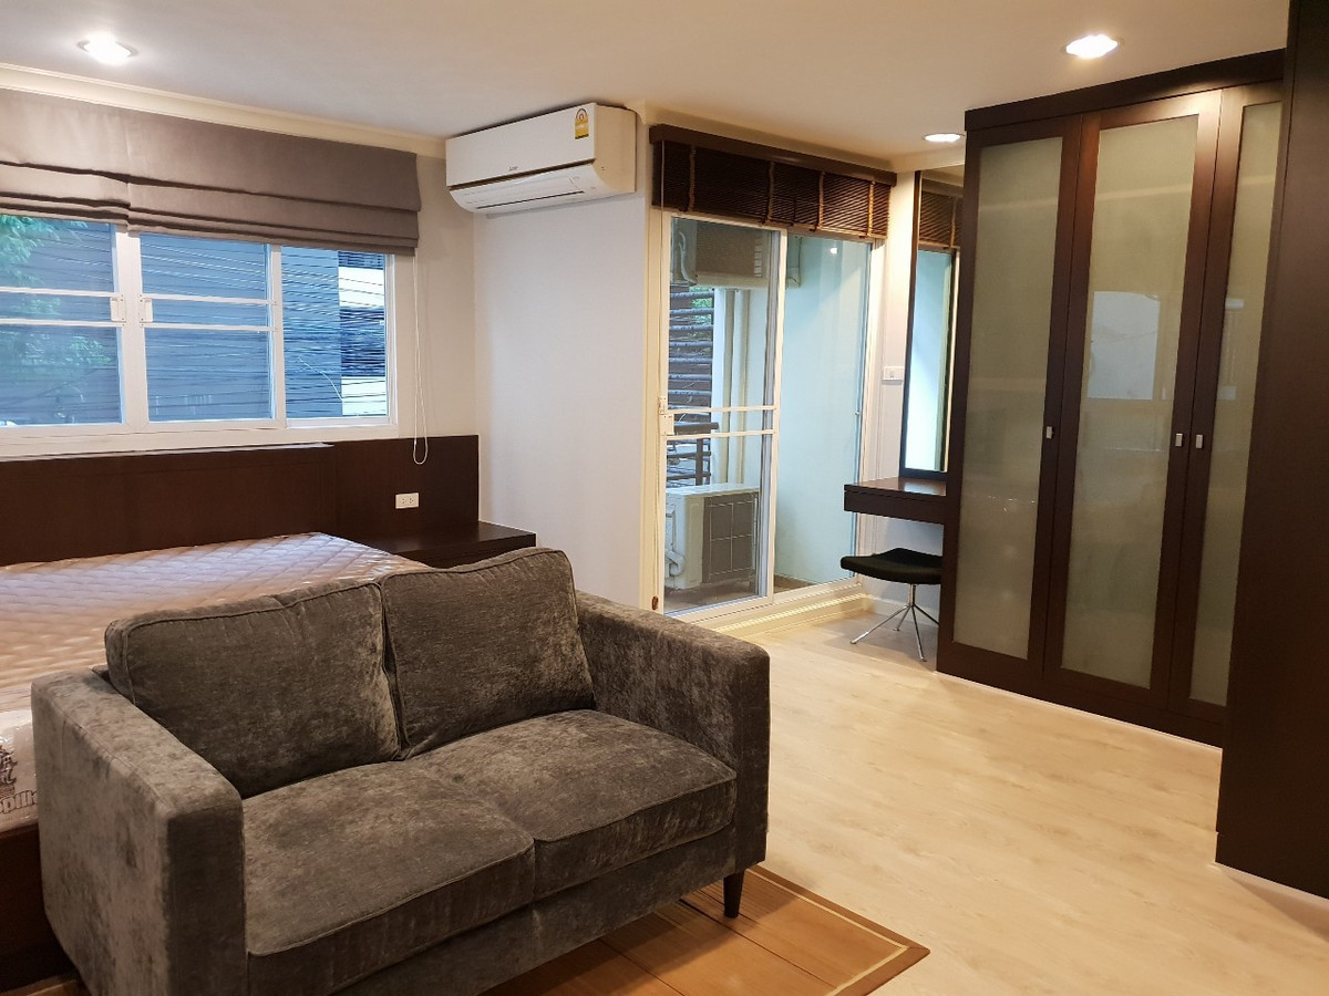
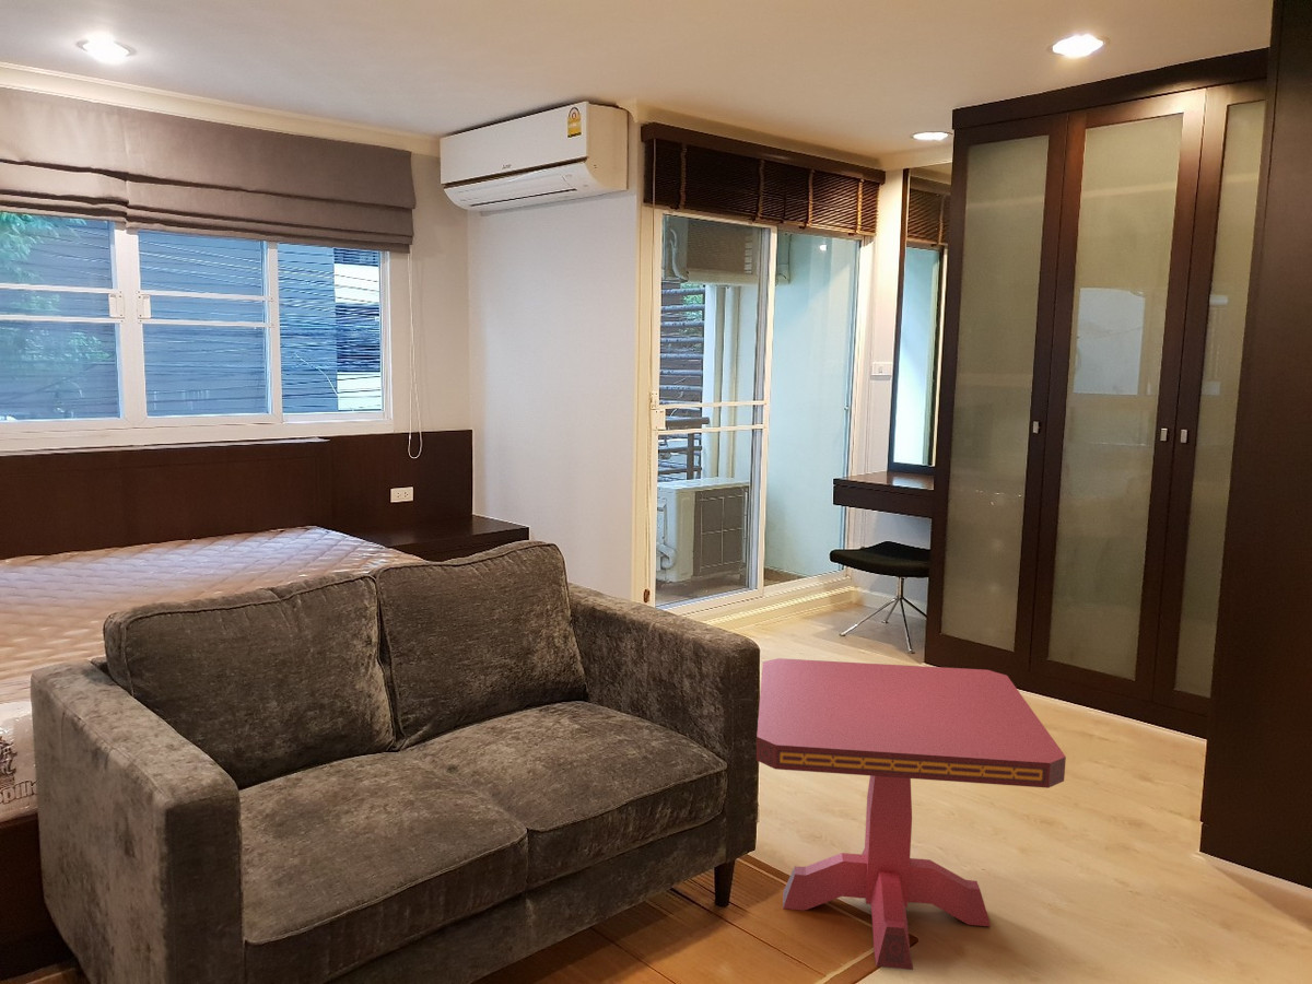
+ side table (889, 807)
